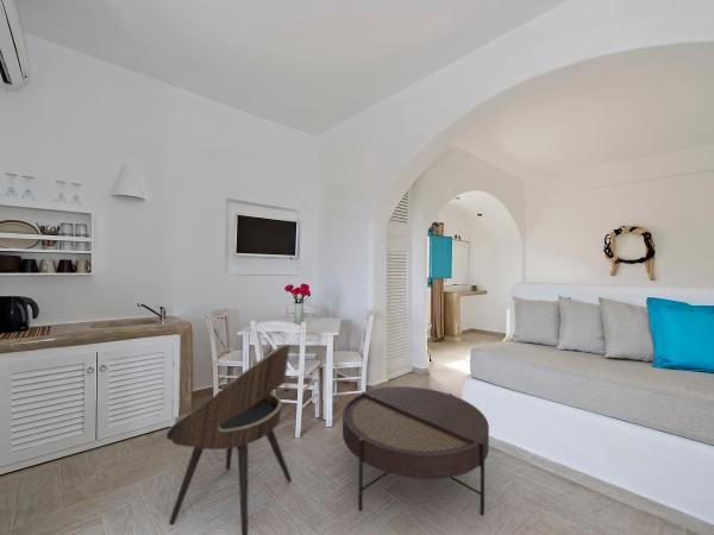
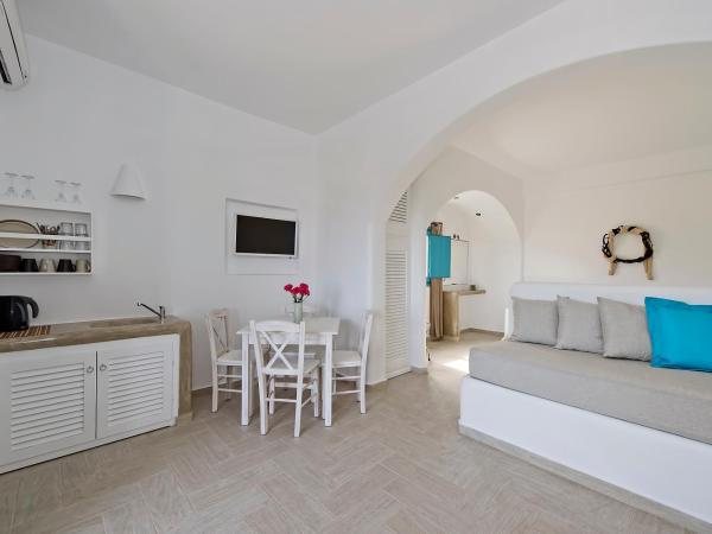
- coffee table (412, 442)
- dining chair (237, 421)
